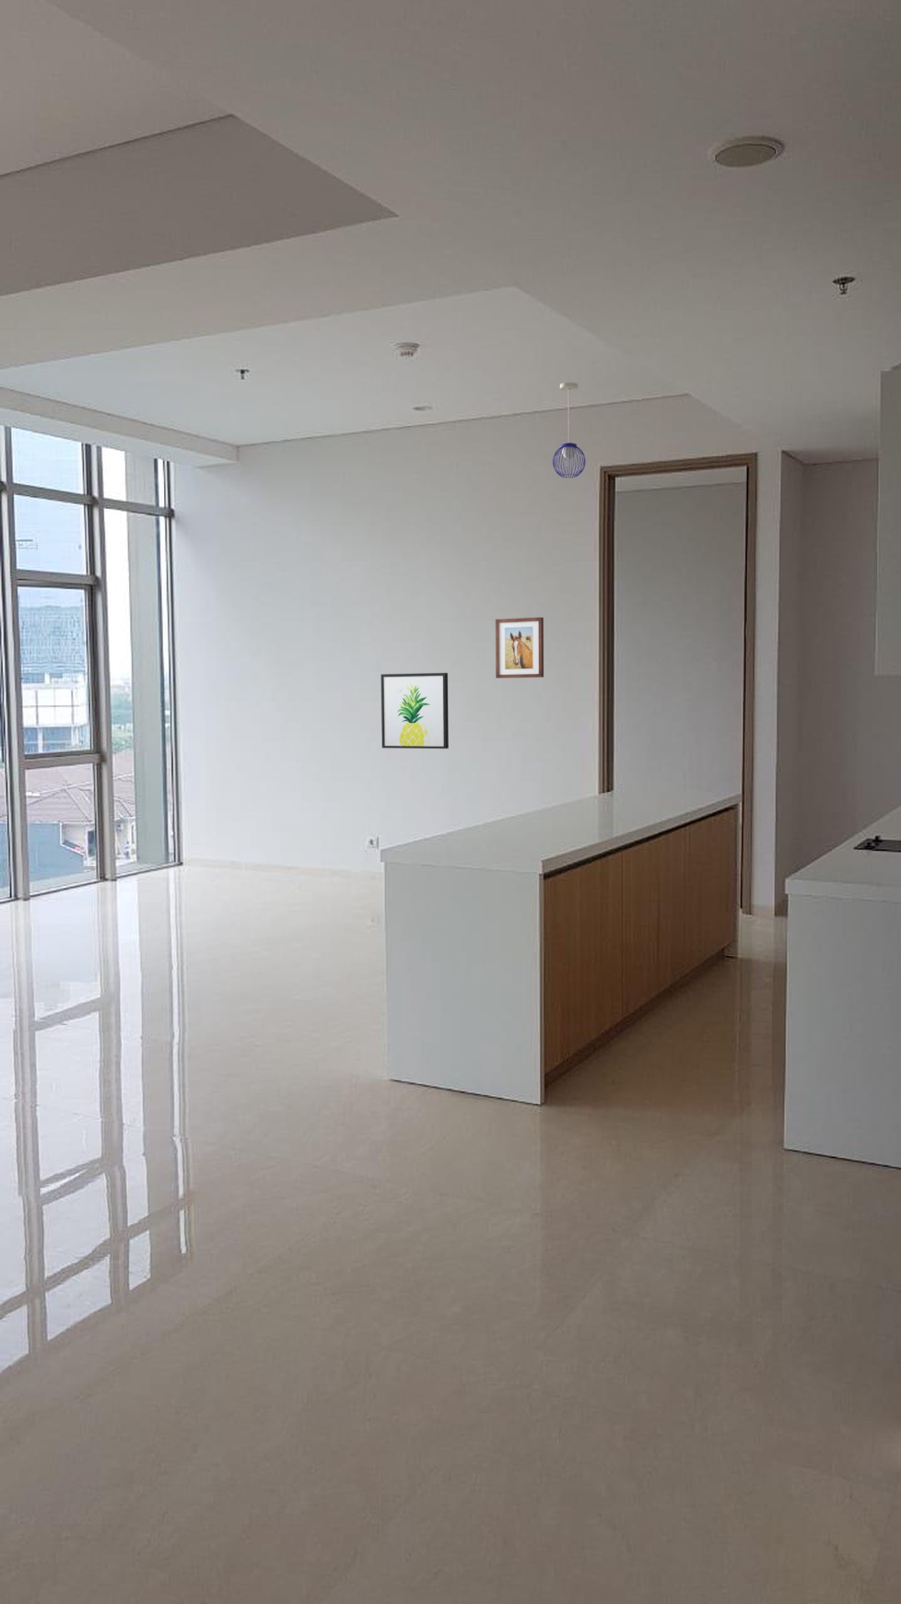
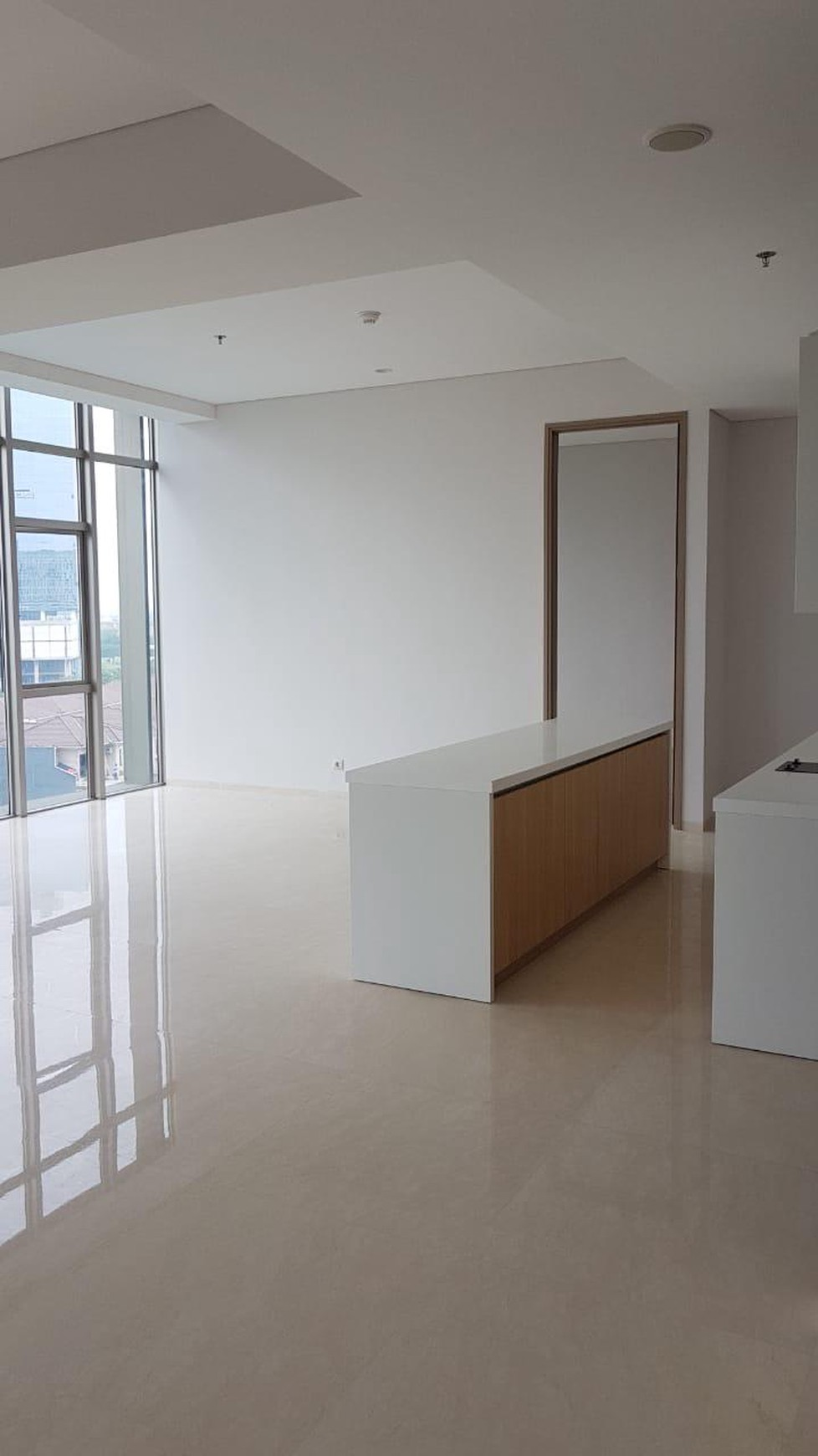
- pendant light (568, 431)
- wall art (519, 648)
- wall art (414, 711)
